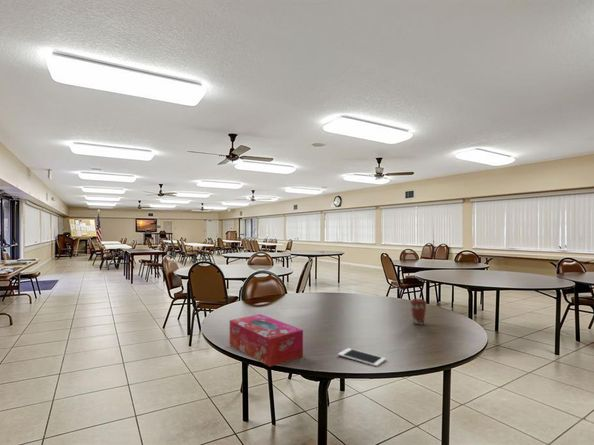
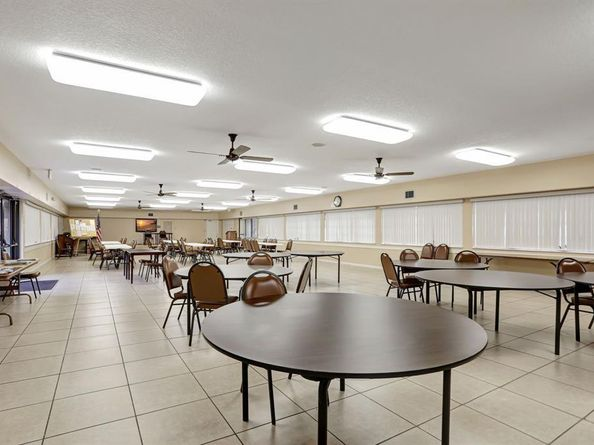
- tissue box (264, 337)
- coffee cup (418, 311)
- cell phone (361, 356)
